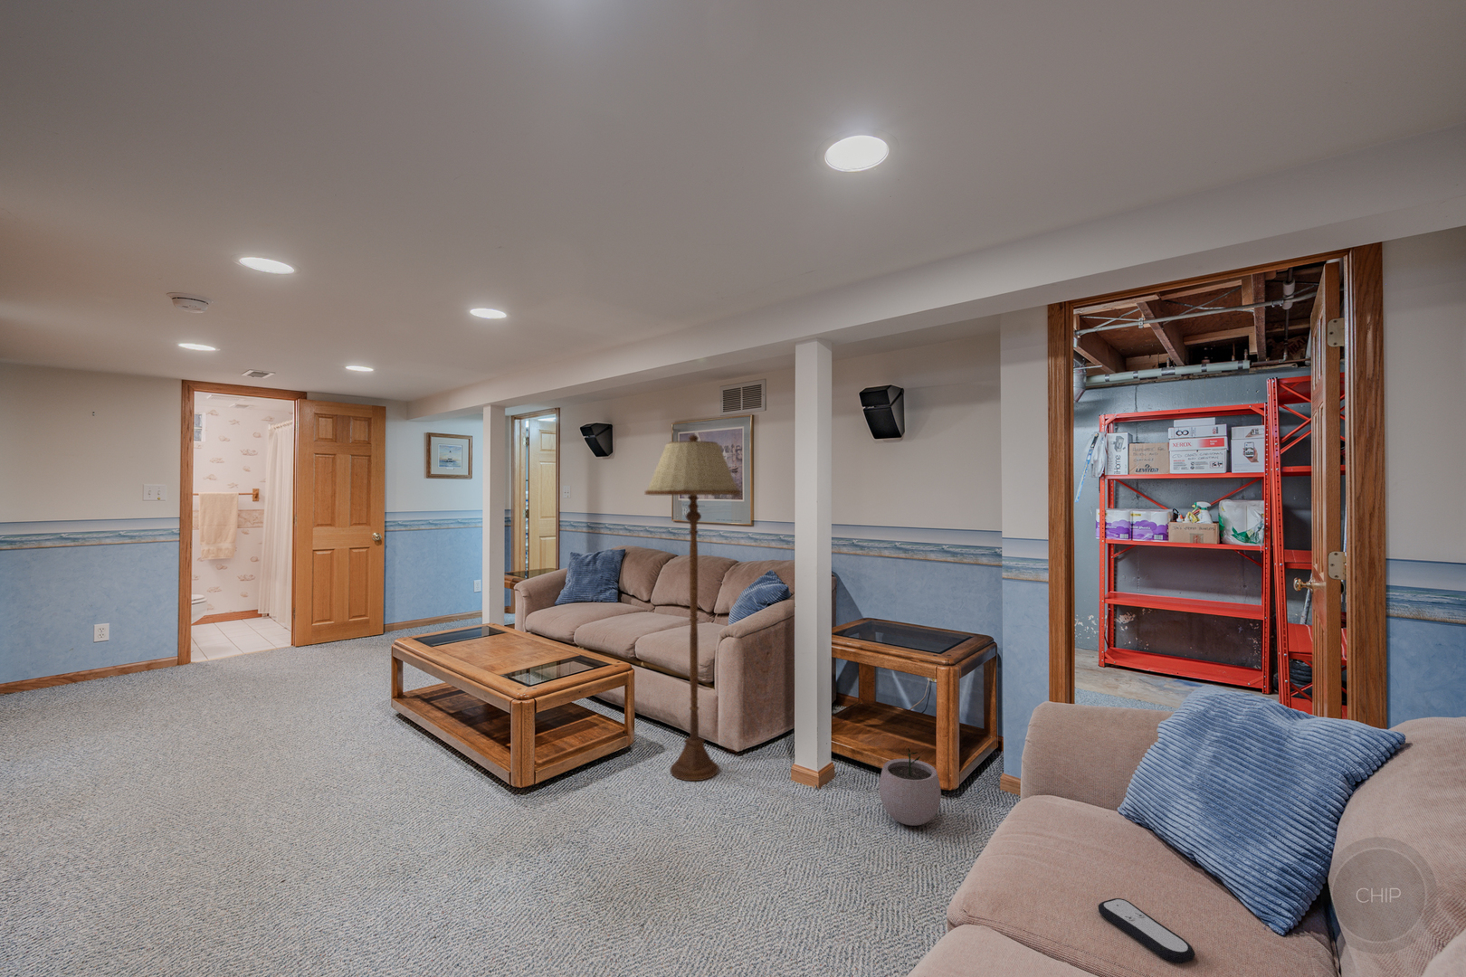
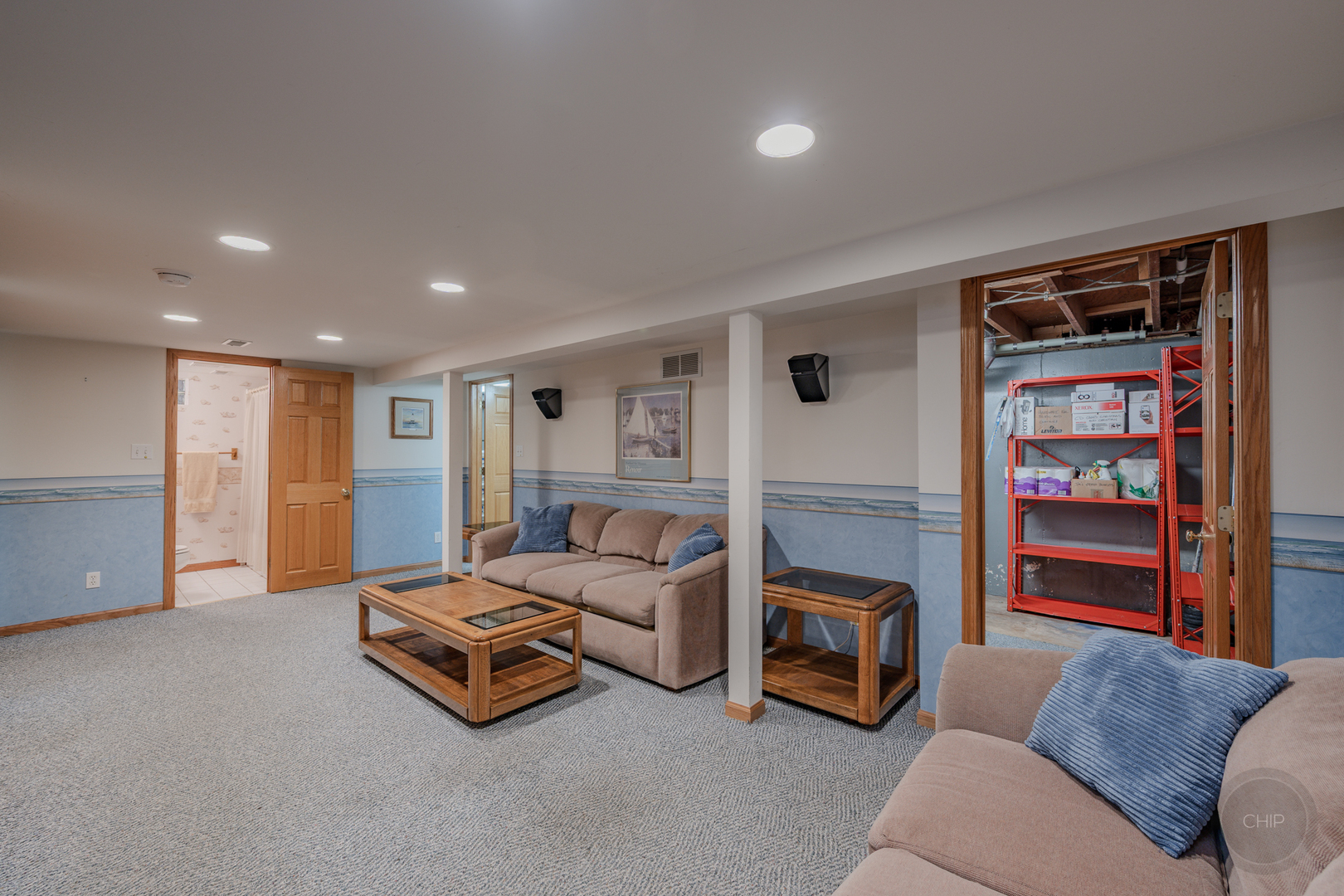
- plant pot (910, 783)
- remote control (1144, 928)
- floor lamp (693, 602)
